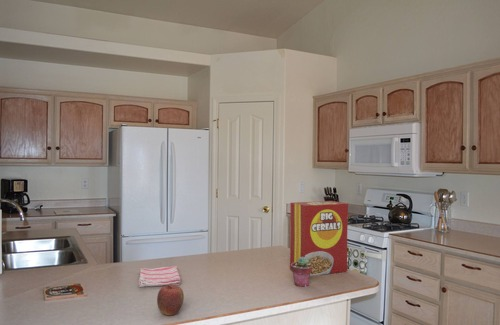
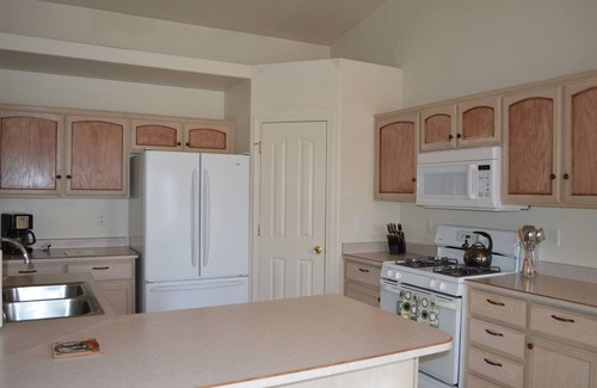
- potted succulent (301, 270)
- cereal box (318, 236)
- apple (170, 298)
- dish towel (159, 274)
